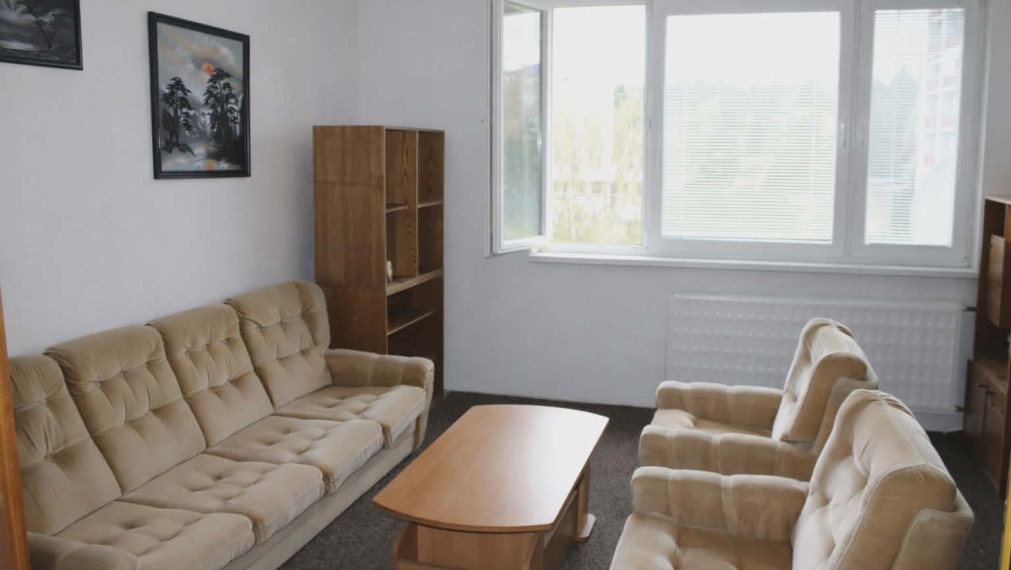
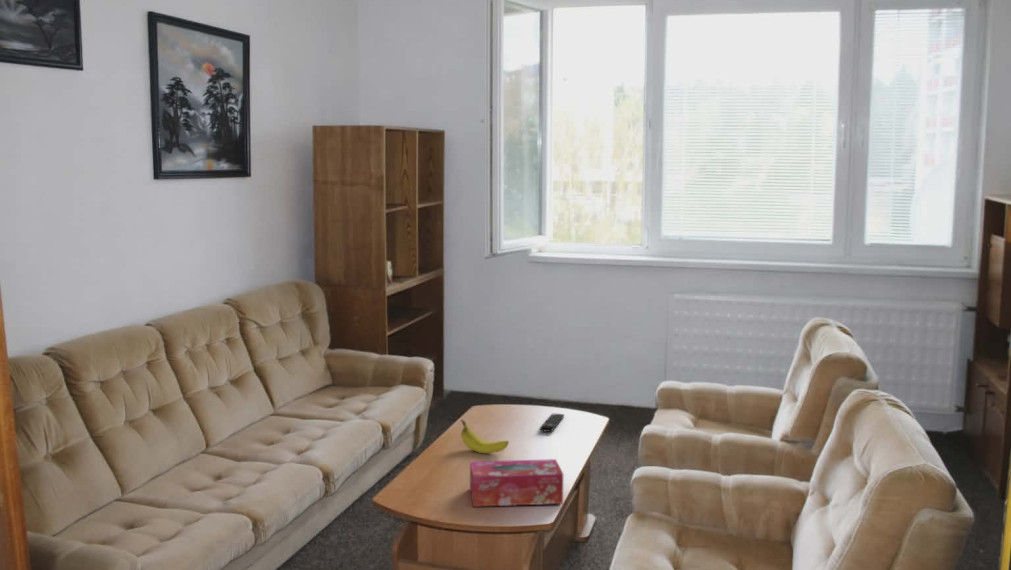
+ fruit (483, 440)
+ remote control (552, 422)
+ tissue box (515, 482)
